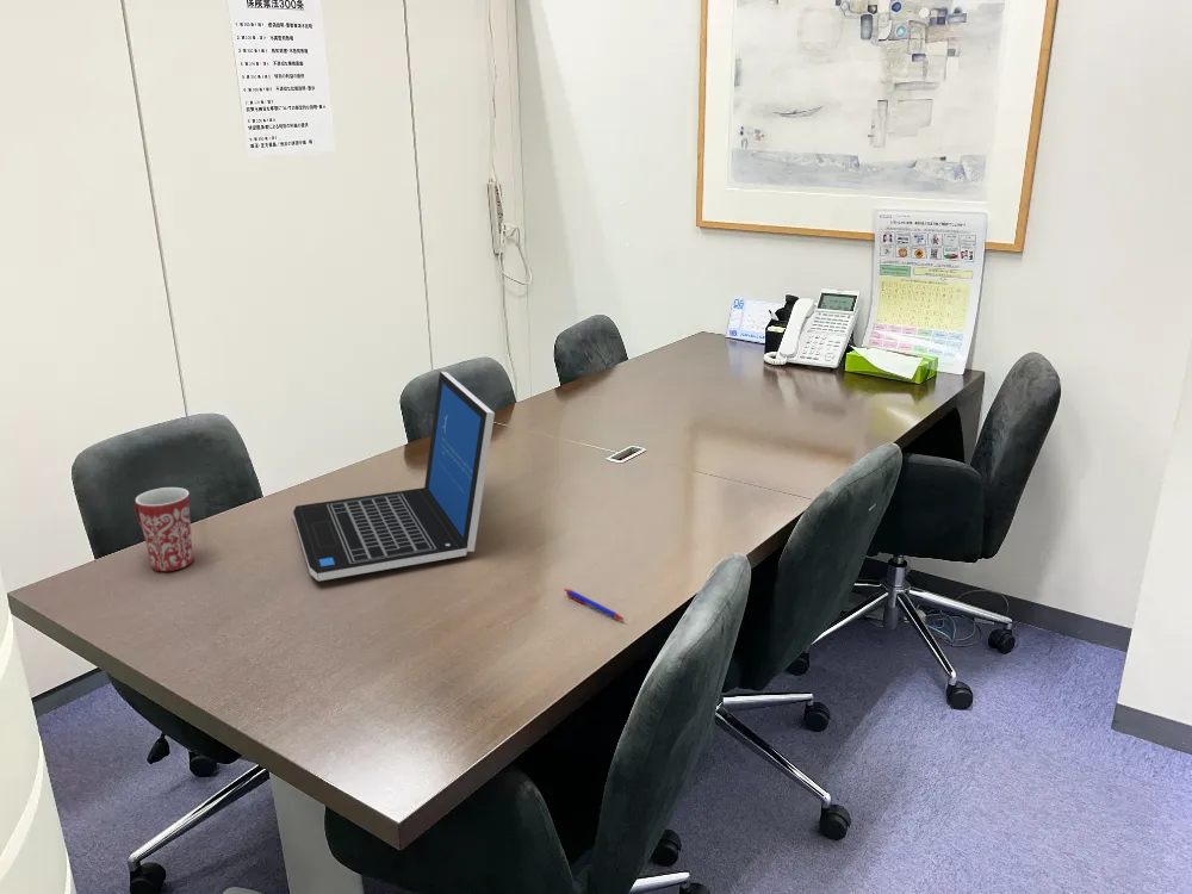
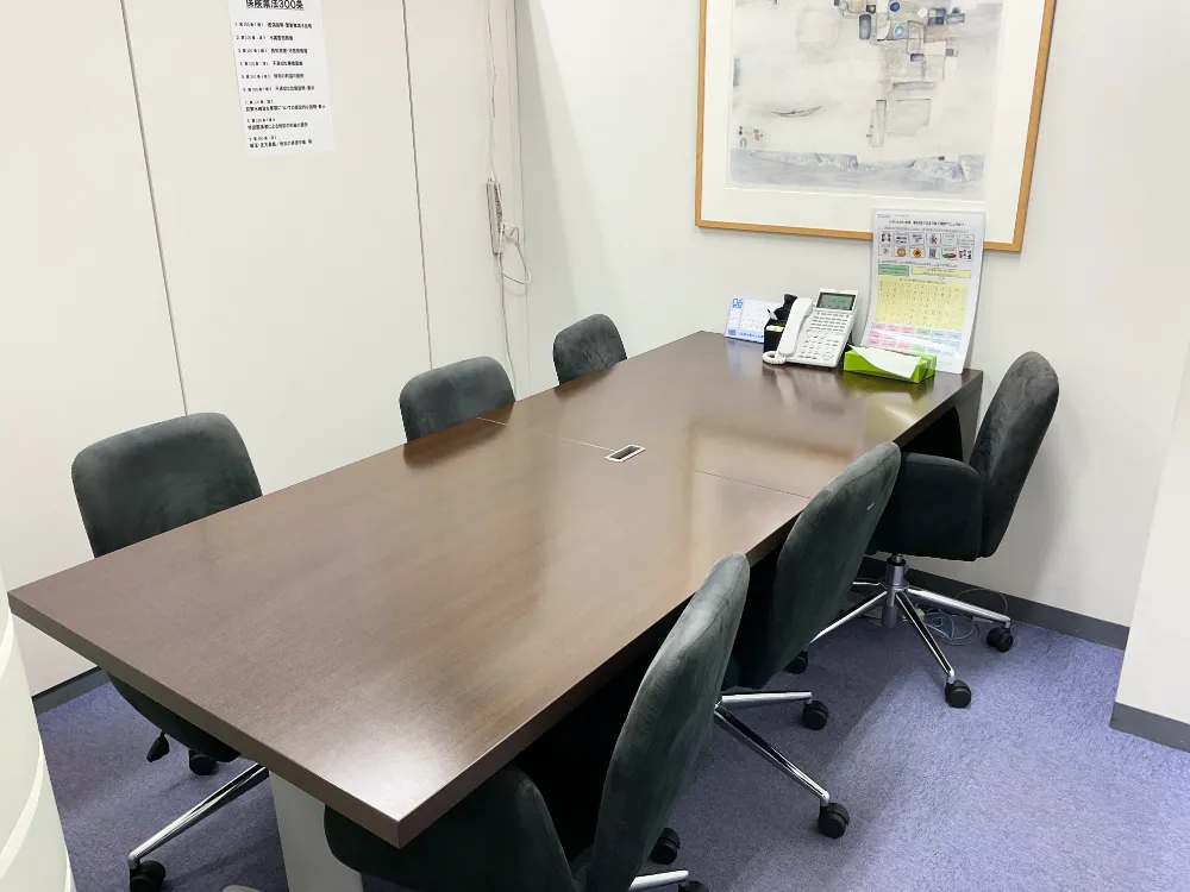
- mug (161, 527)
- pen (594, 604)
- laptop (387, 492)
